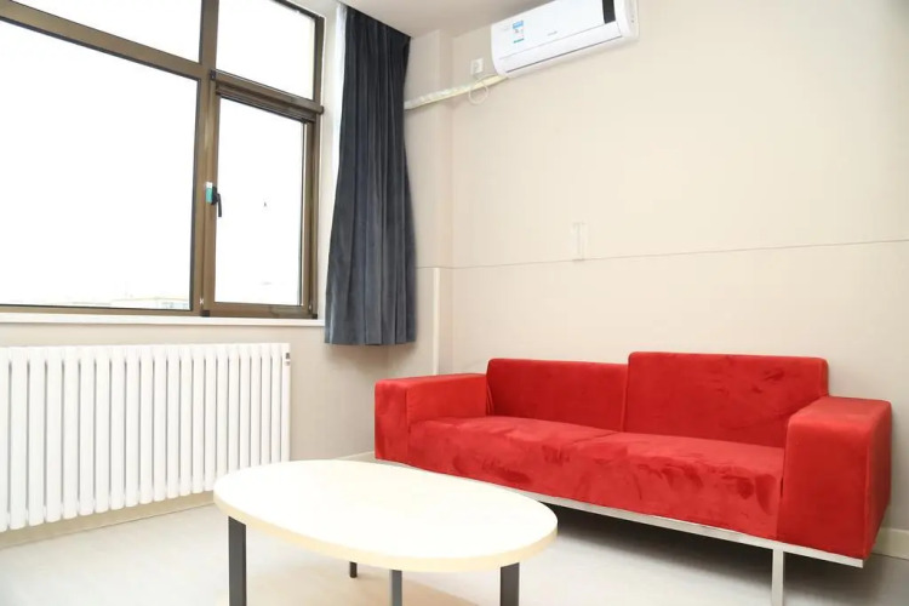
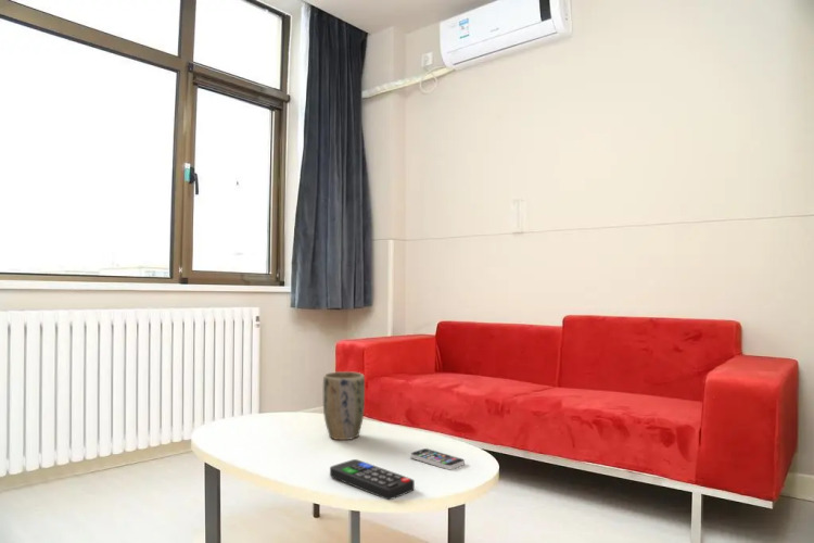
+ smartphone (436, 458)
+ remote control (370, 477)
+ plant pot (343, 405)
